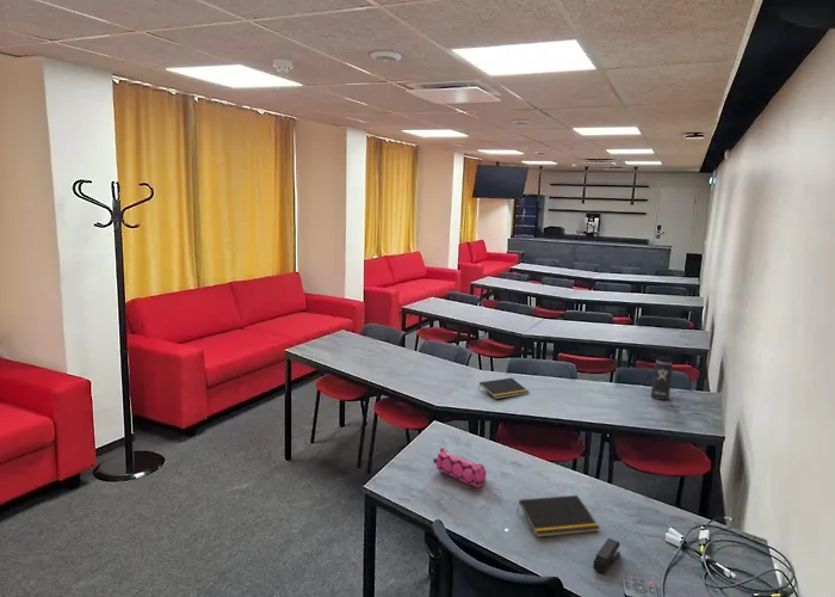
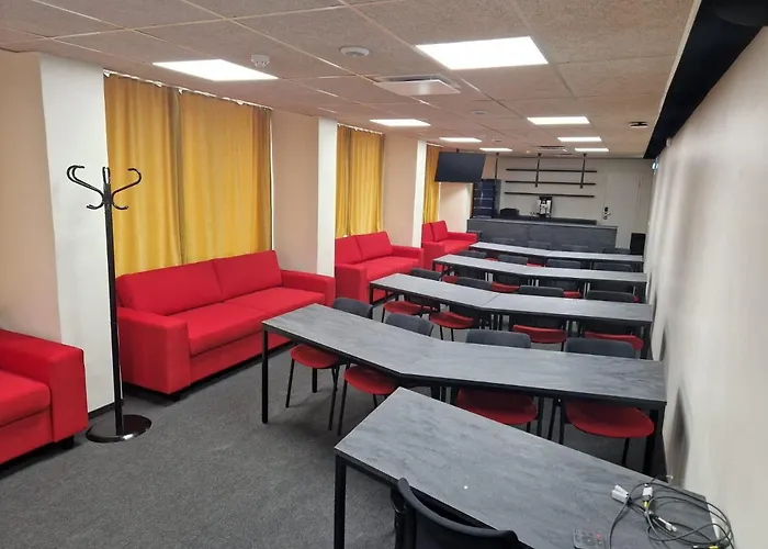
- notepad (503, 387)
- notepad (557, 515)
- stapler (607, 553)
- pencil case (460, 467)
- thermos bottle (660, 373)
